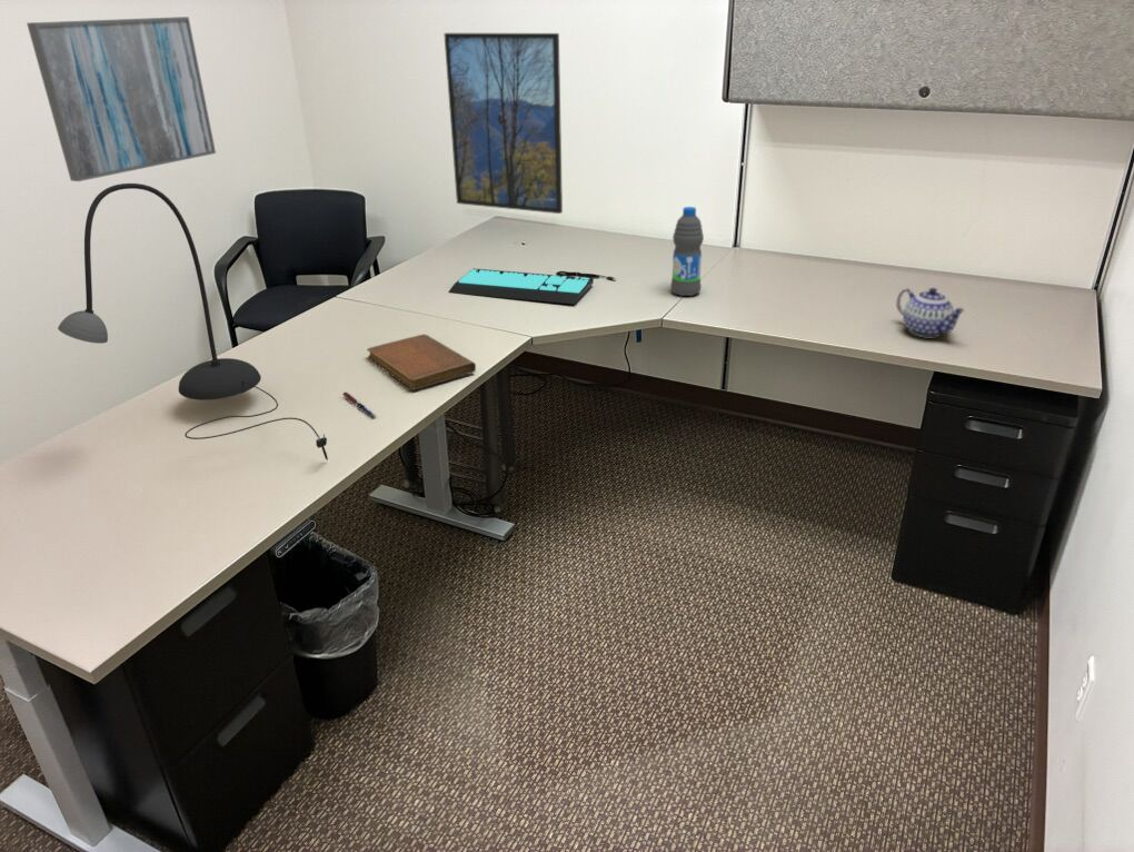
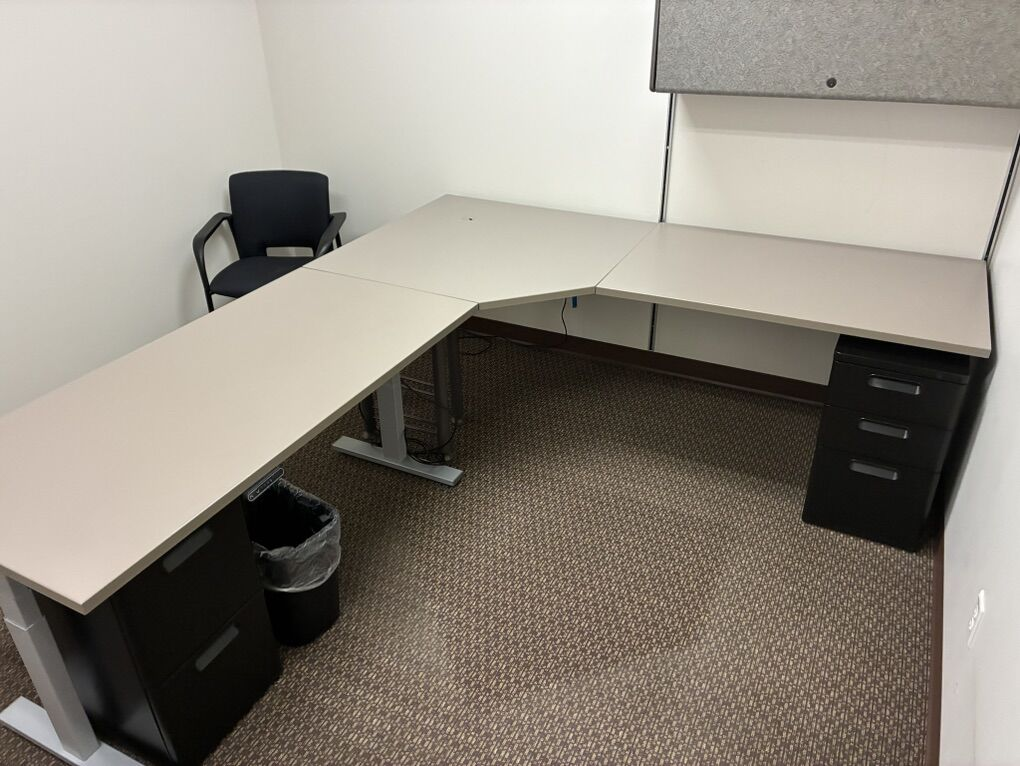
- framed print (504, 123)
- desk lamp (206, 323)
- notebook (419, 359)
- wall art (131, 95)
- computer keyboard (535, 280)
- water bottle (687, 250)
- pen (359, 404)
- teapot (928, 310)
